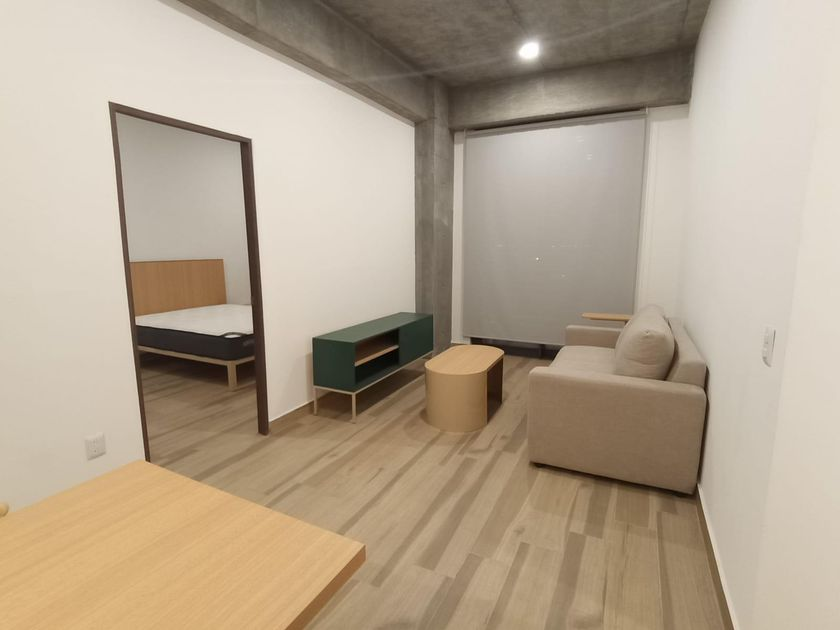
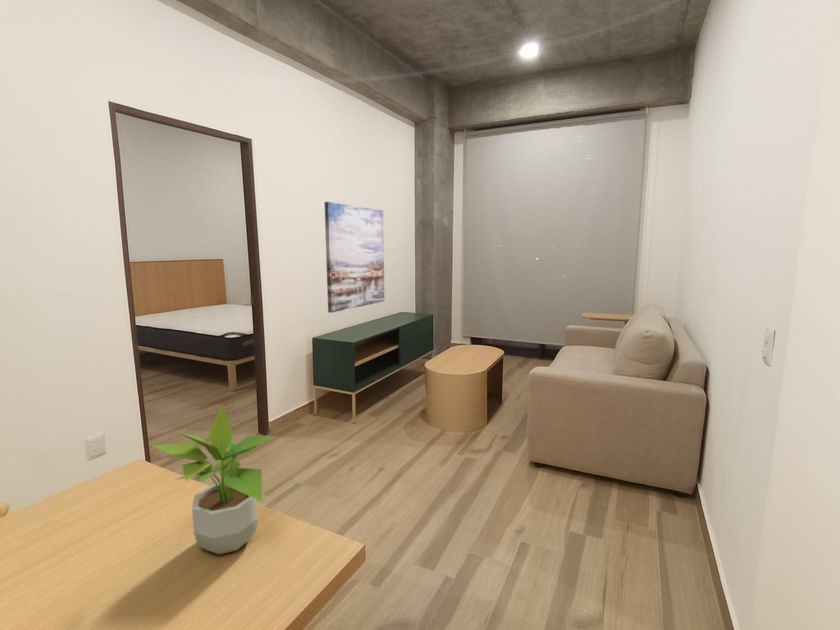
+ potted plant (218, 486)
+ wall art (357, 257)
